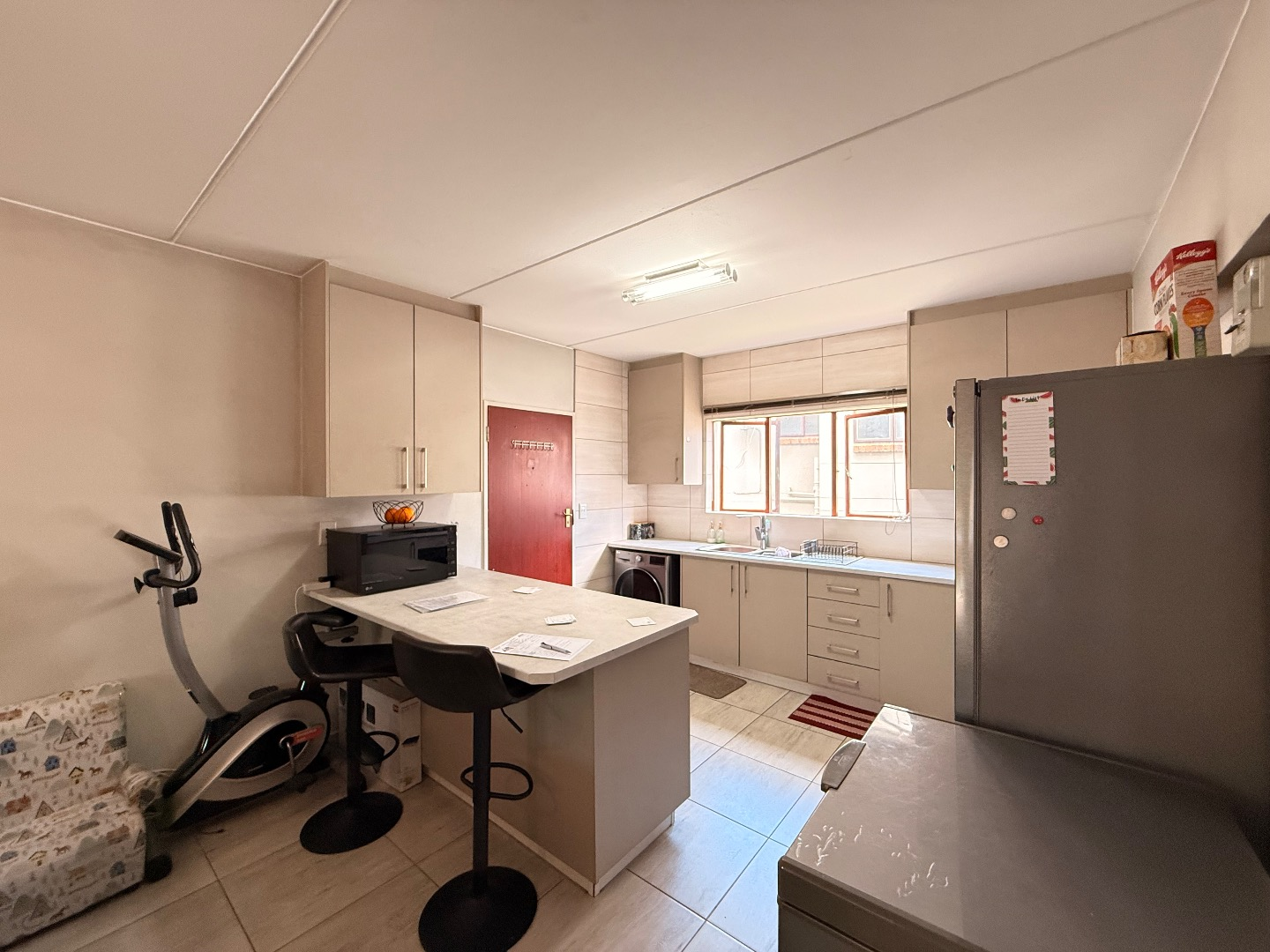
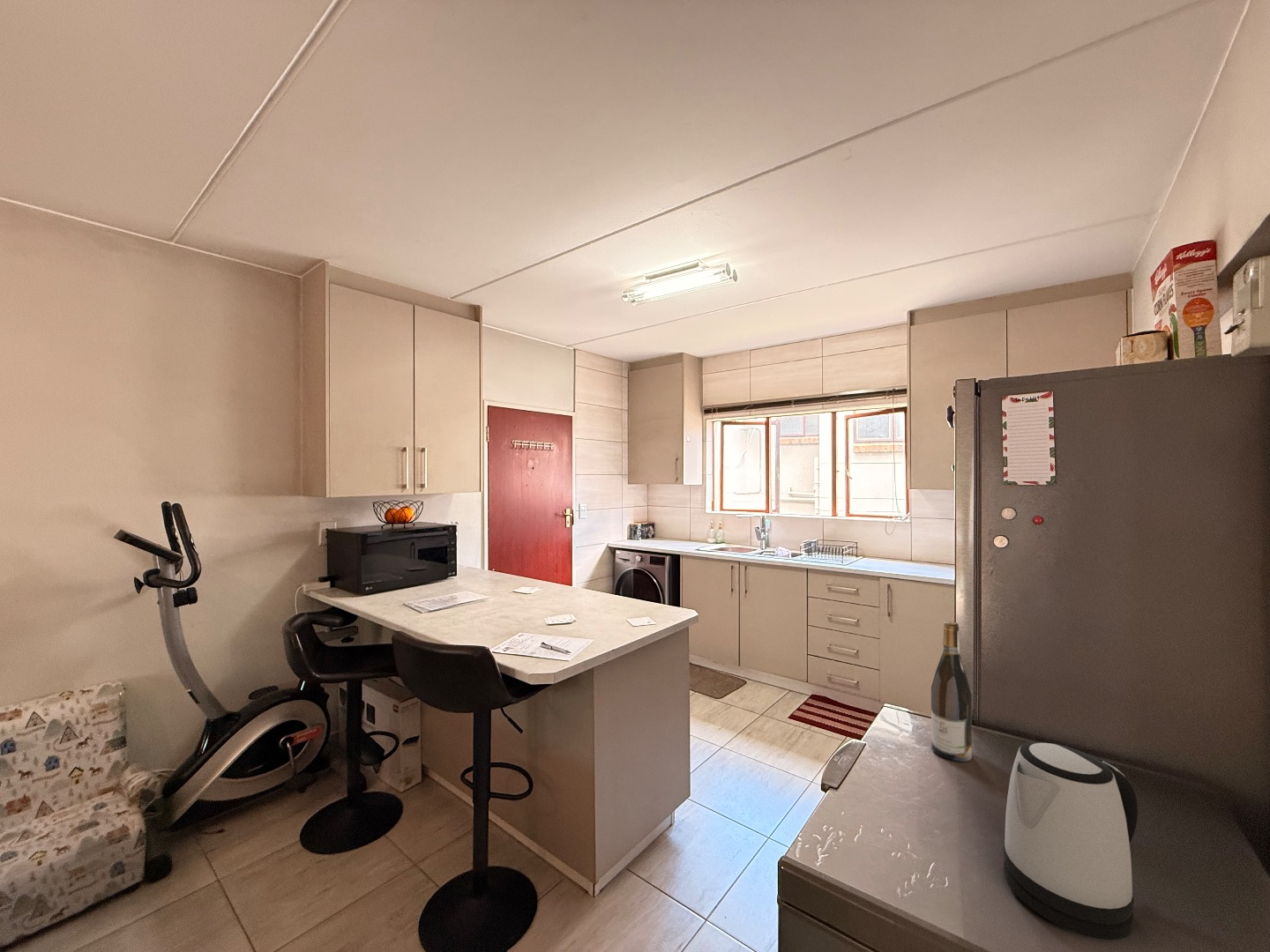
+ wine bottle (951, 687)
+ kettle (1076, 822)
